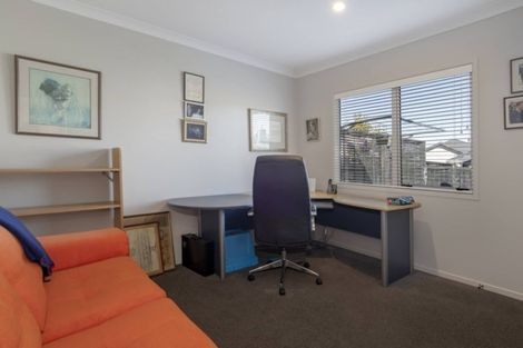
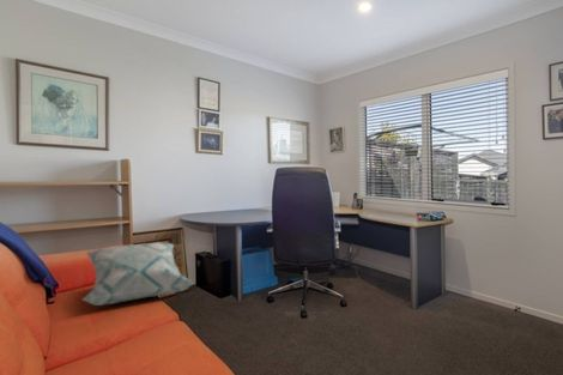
+ decorative pillow (137, 270)
